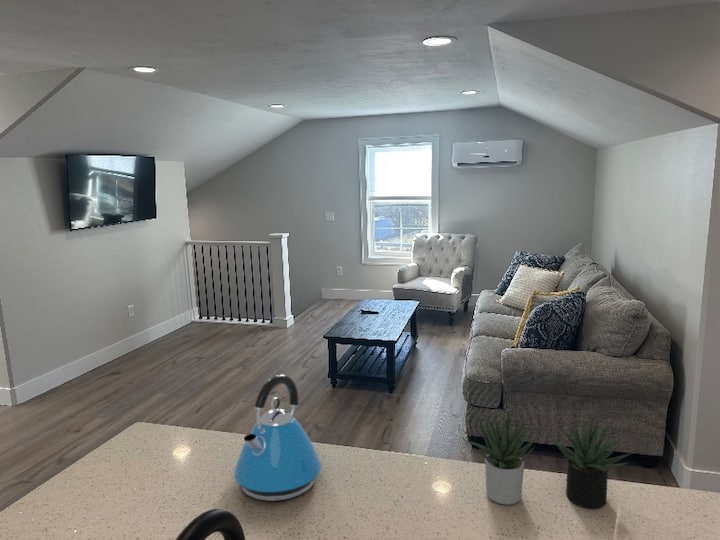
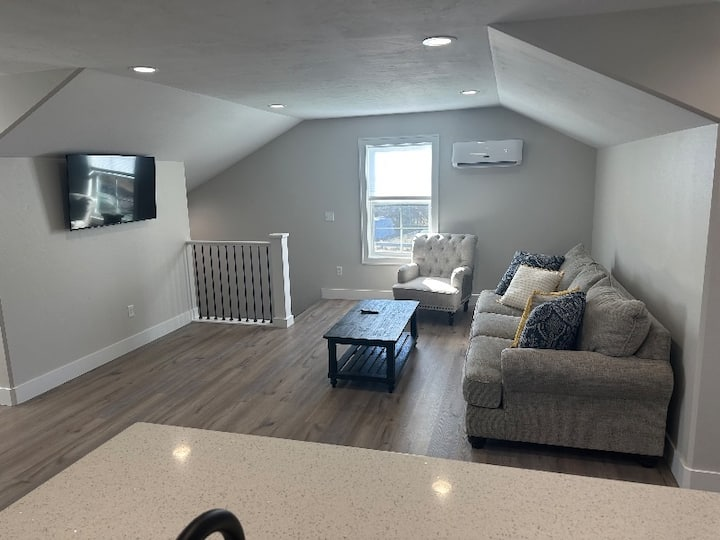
- succulent plant (551, 442)
- kettle (278, 427)
